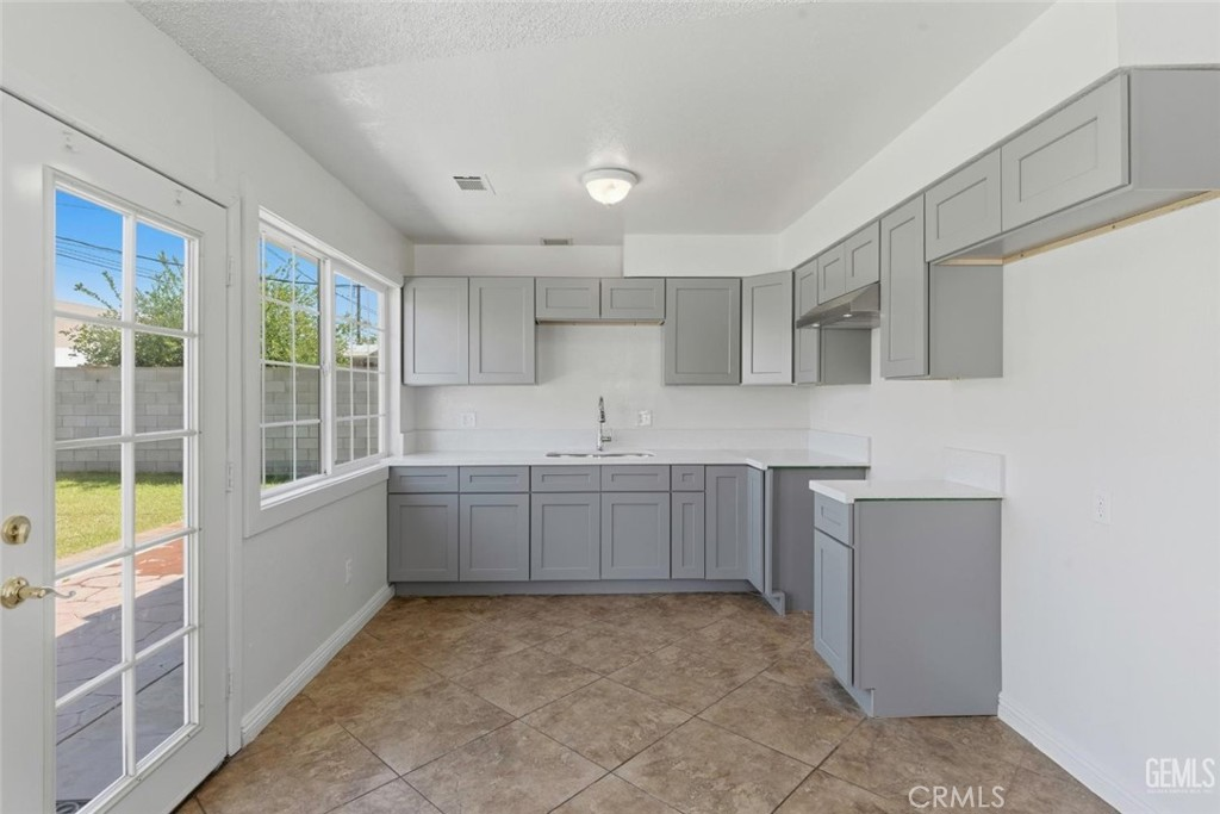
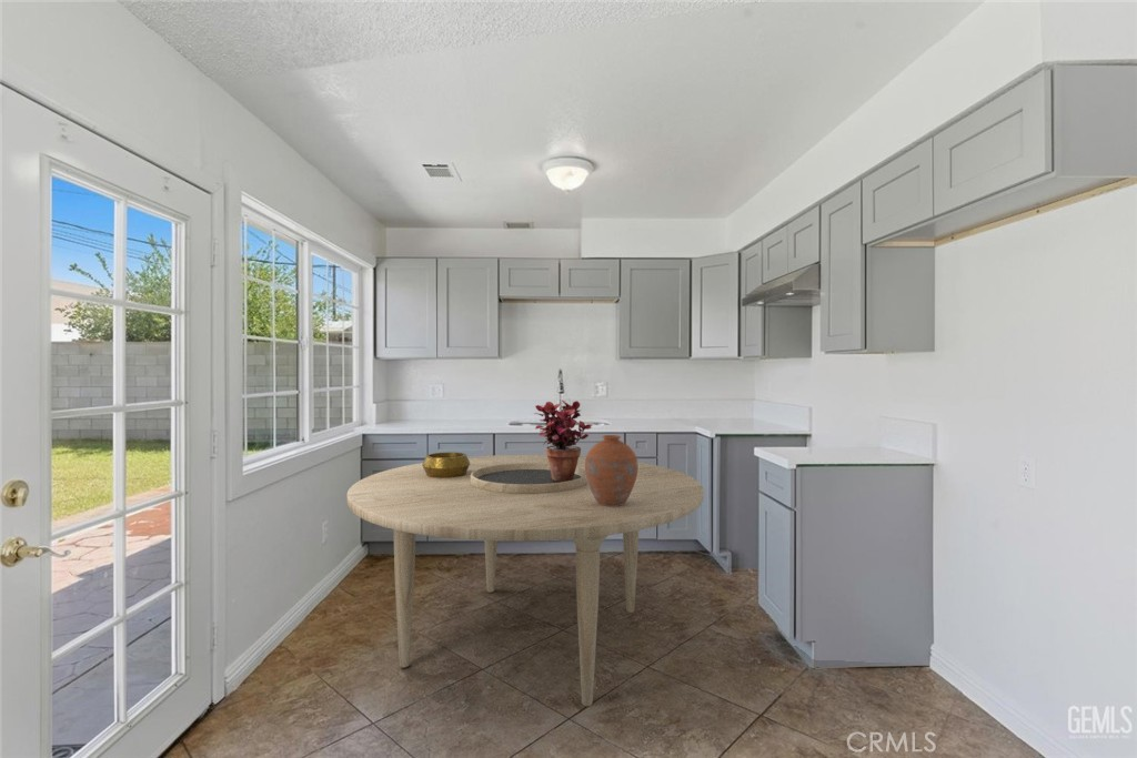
+ decorative bowl (446, 463)
+ vase (611, 467)
+ potted plant (562, 441)
+ dining table (529, 539)
